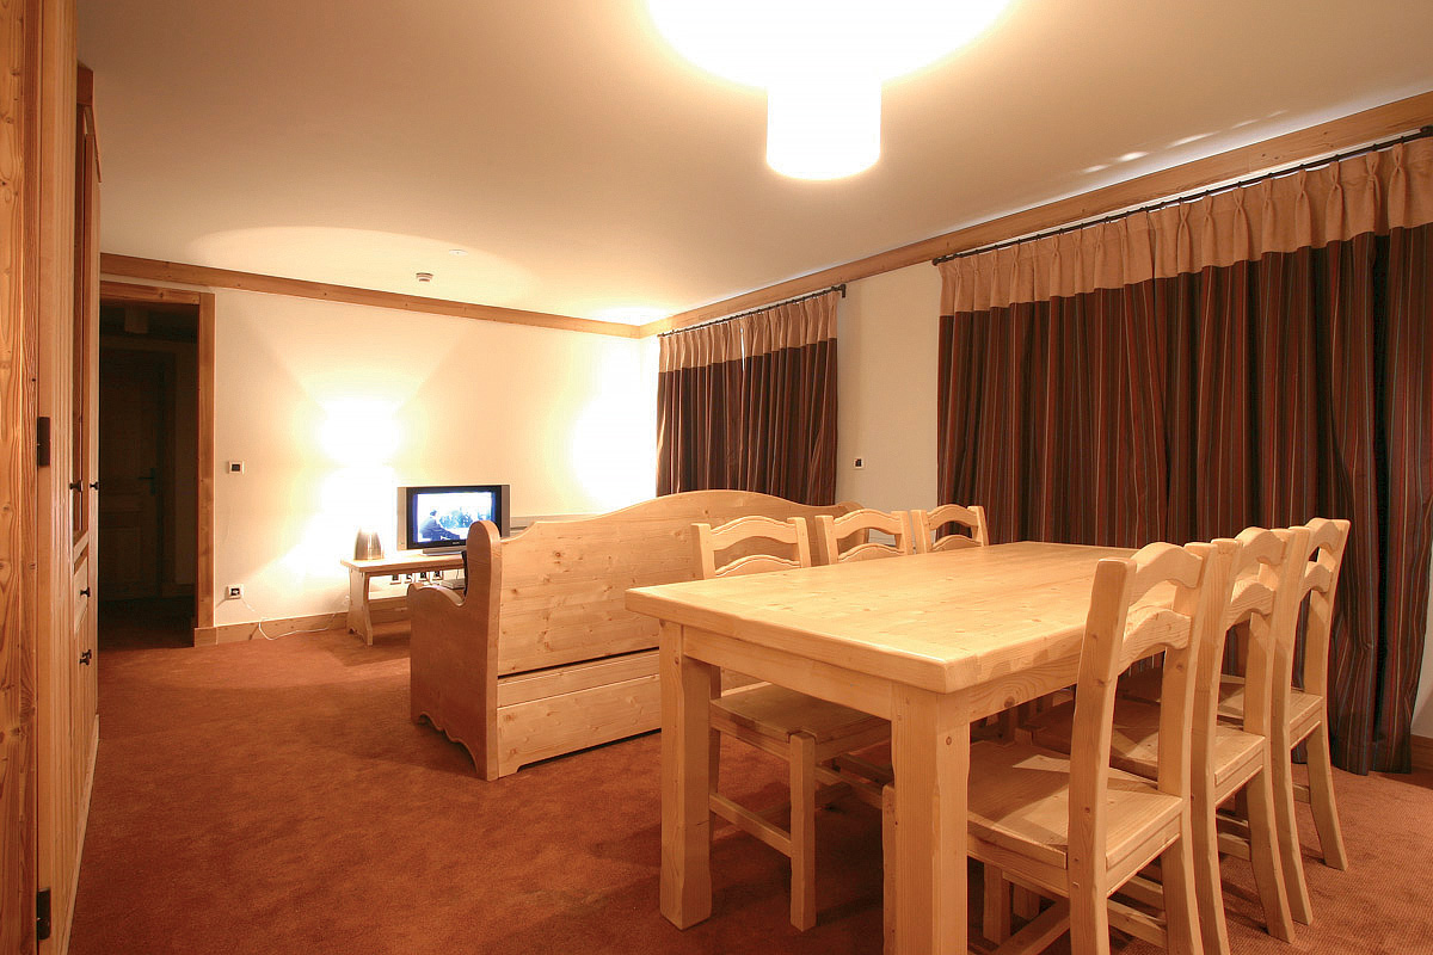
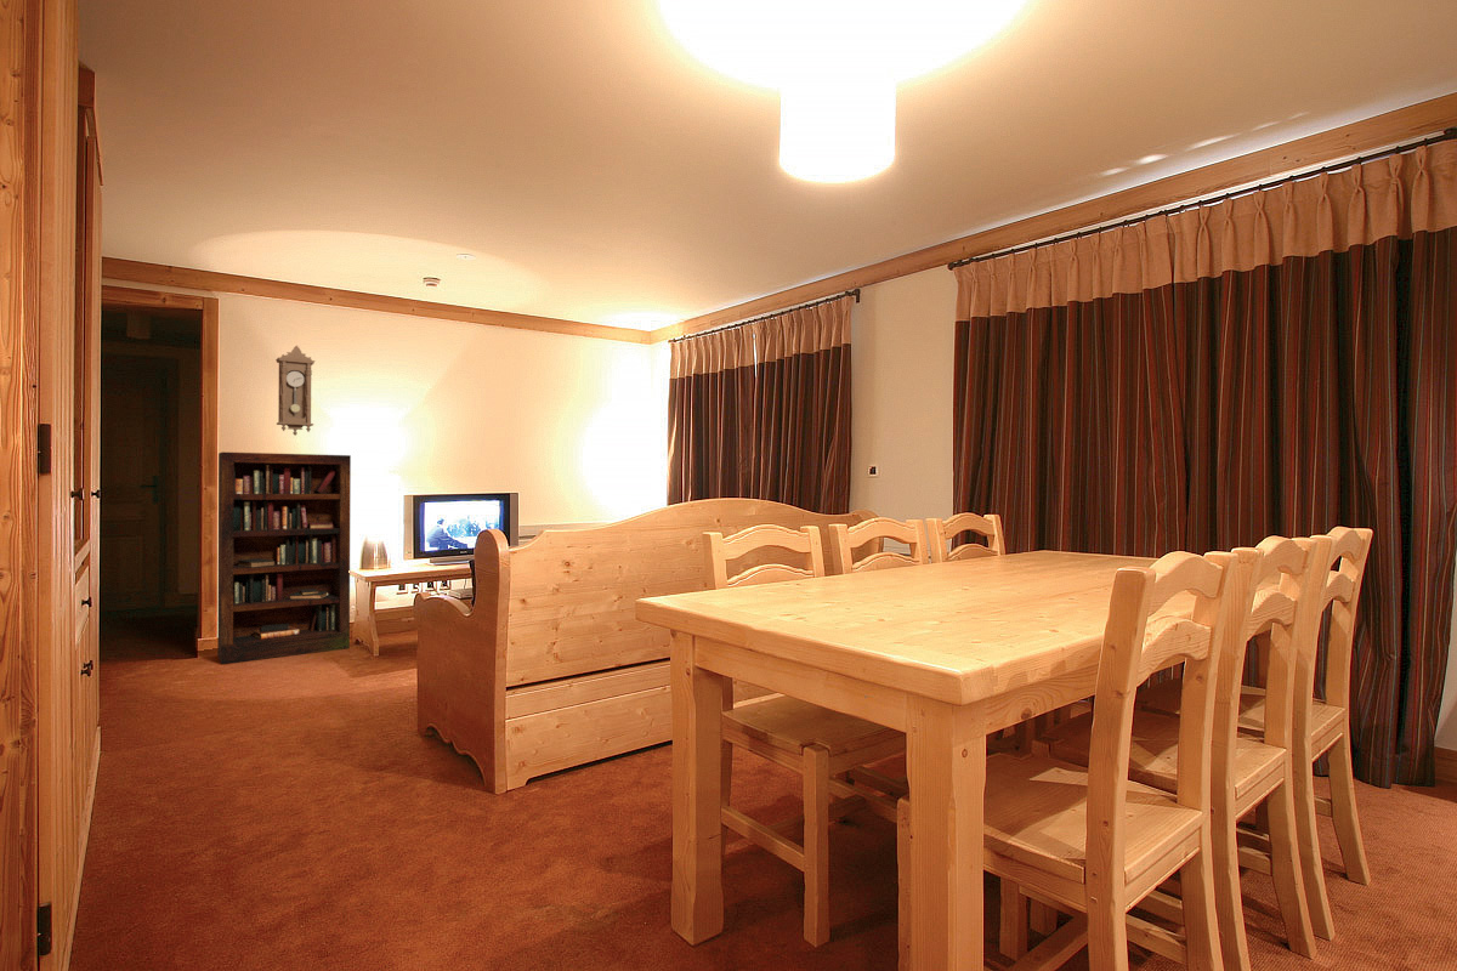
+ bookcase (285, 552)
+ pendulum clock (295, 391)
